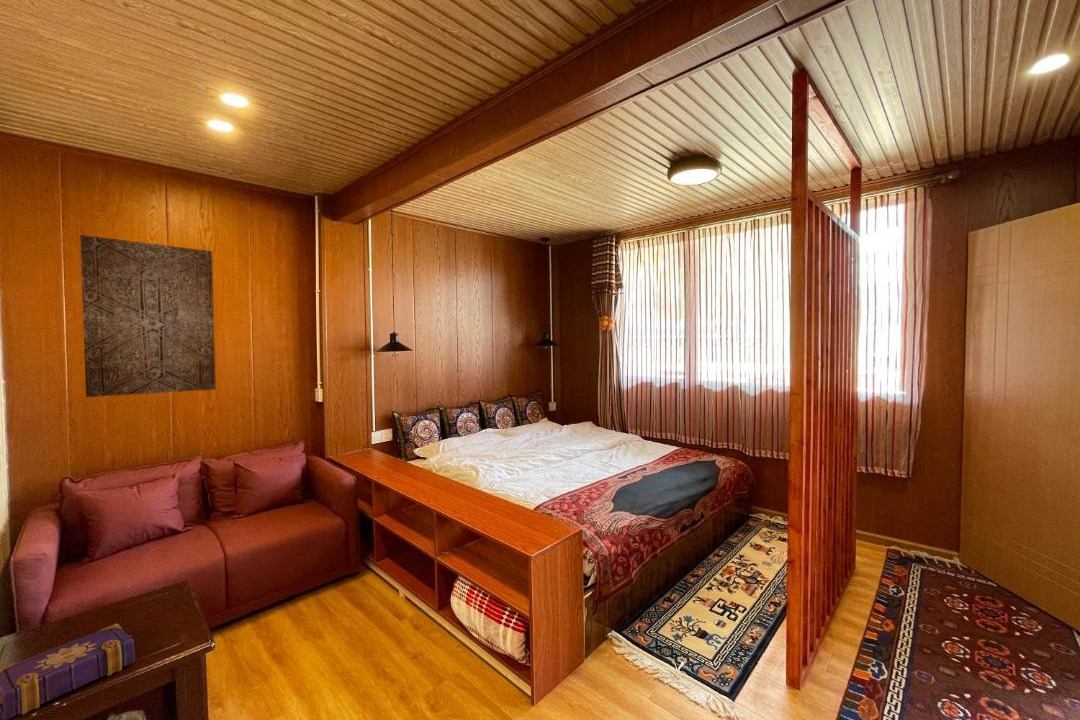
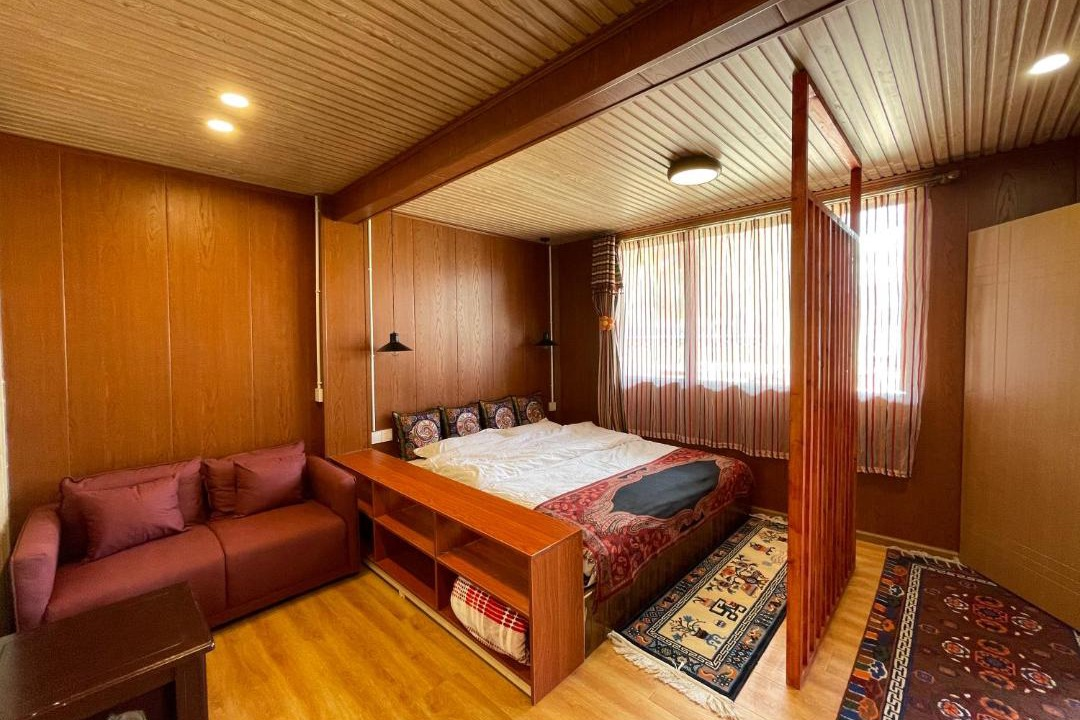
- book (67, 665)
- wall art (153, 318)
